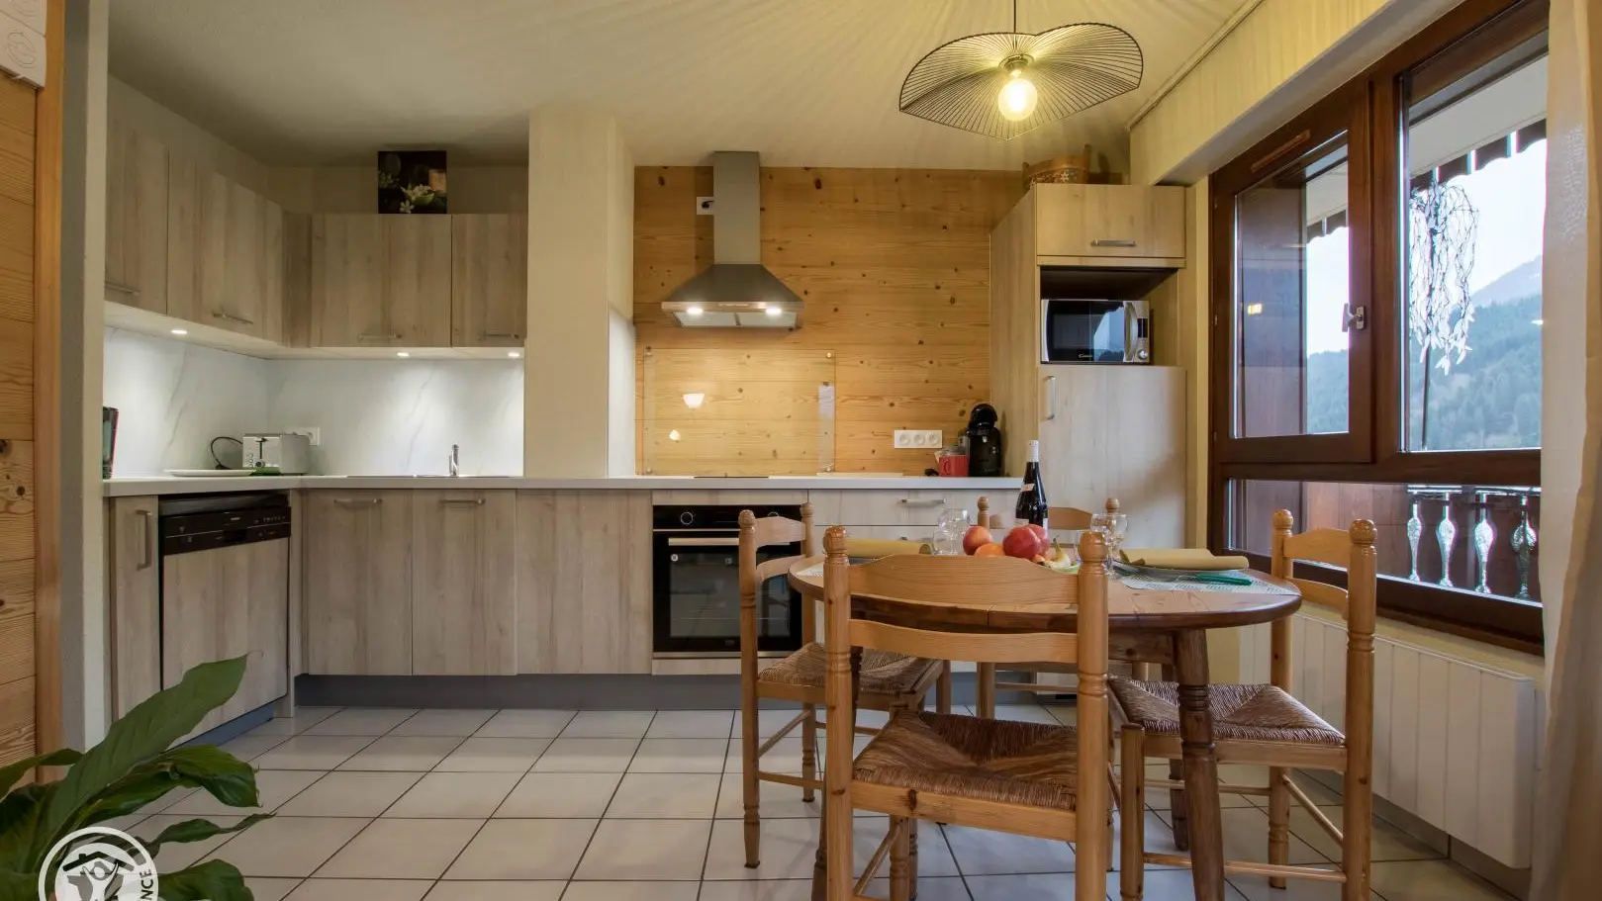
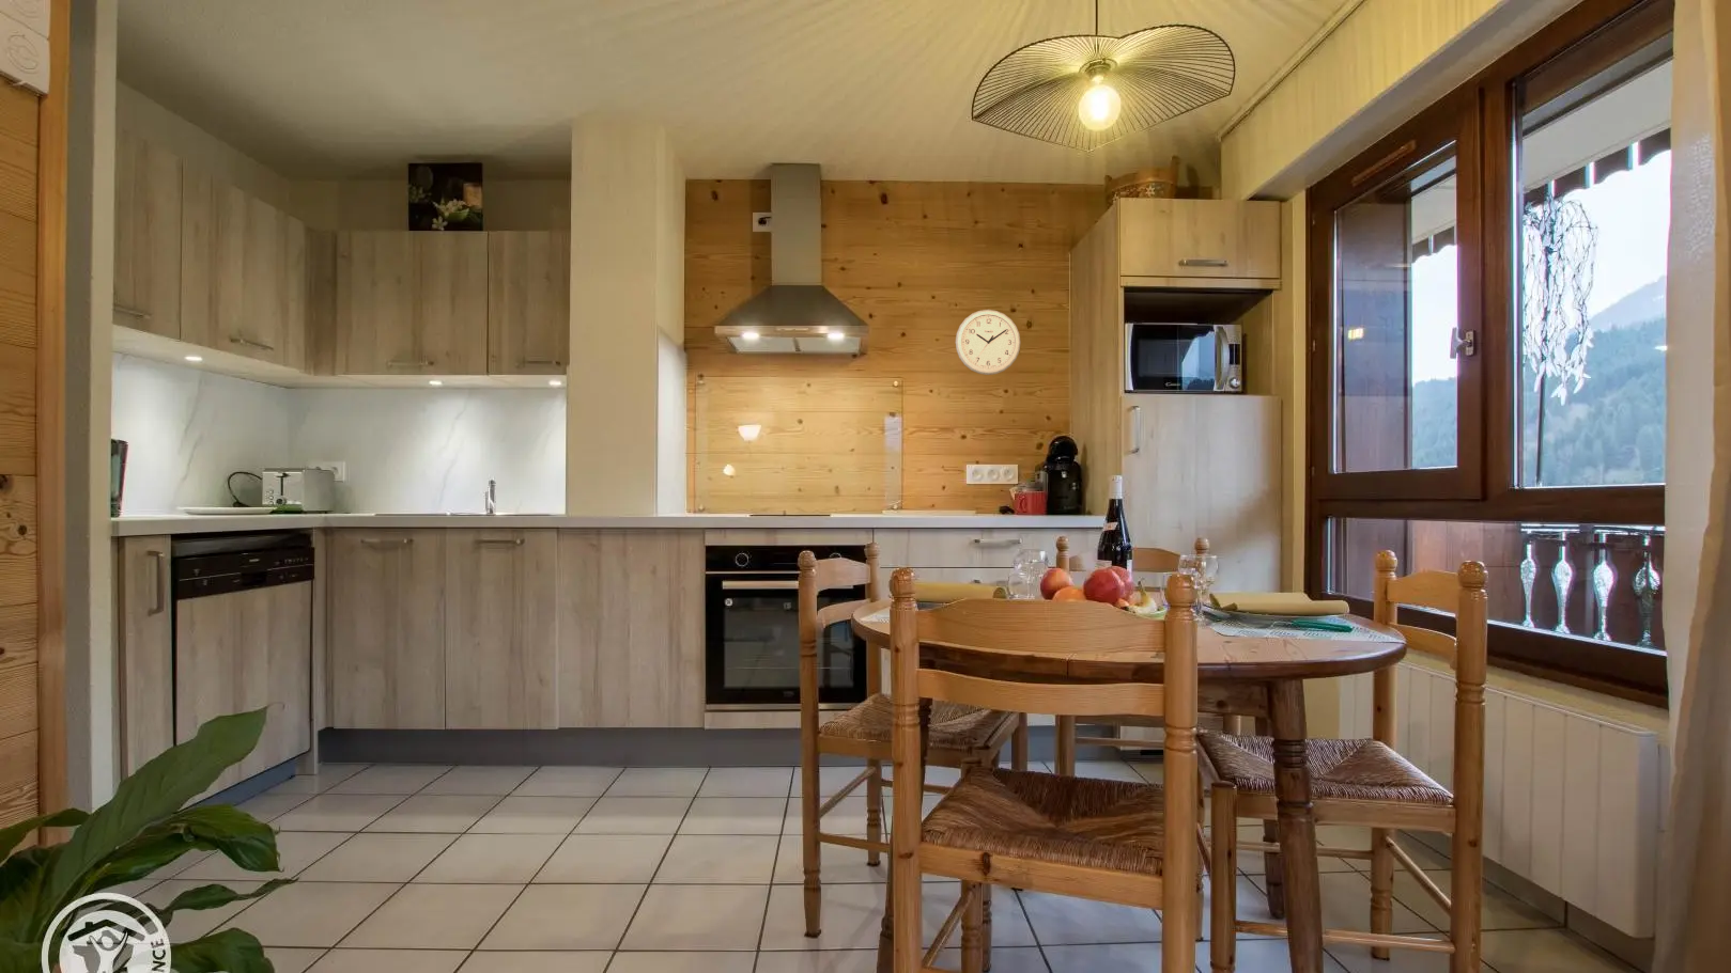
+ wall clock (988, 342)
